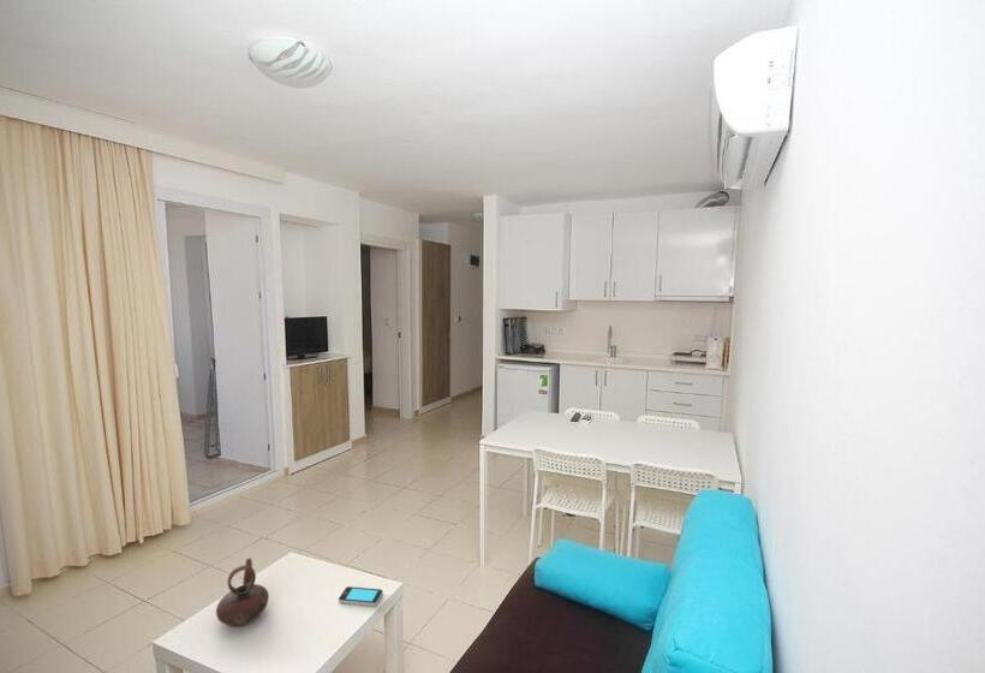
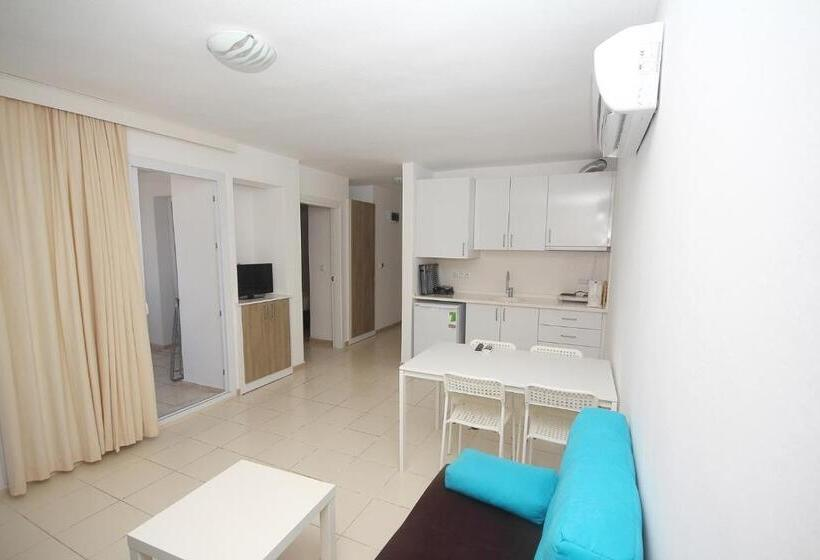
- smartphone (360, 595)
- teapot (243, 586)
